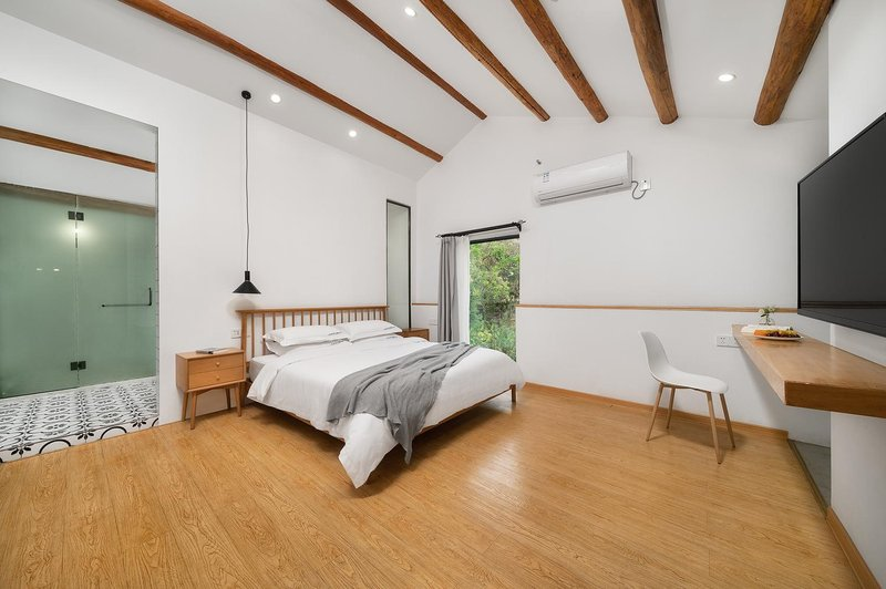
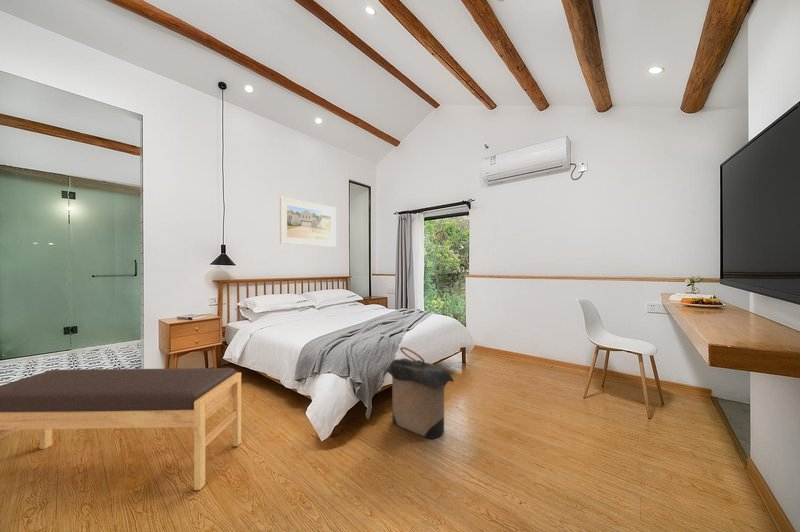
+ laundry hamper (419, 386)
+ bench (115, 422)
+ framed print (310, 224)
